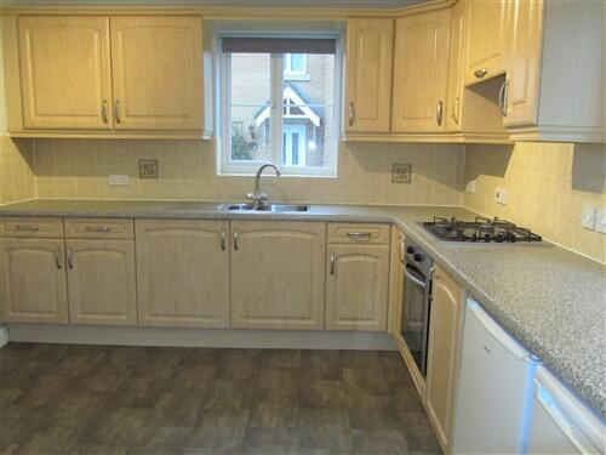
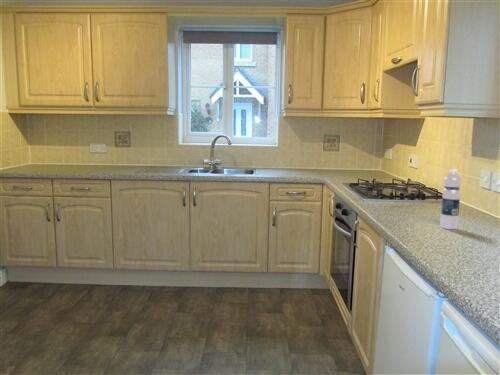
+ water bottle (451, 199)
